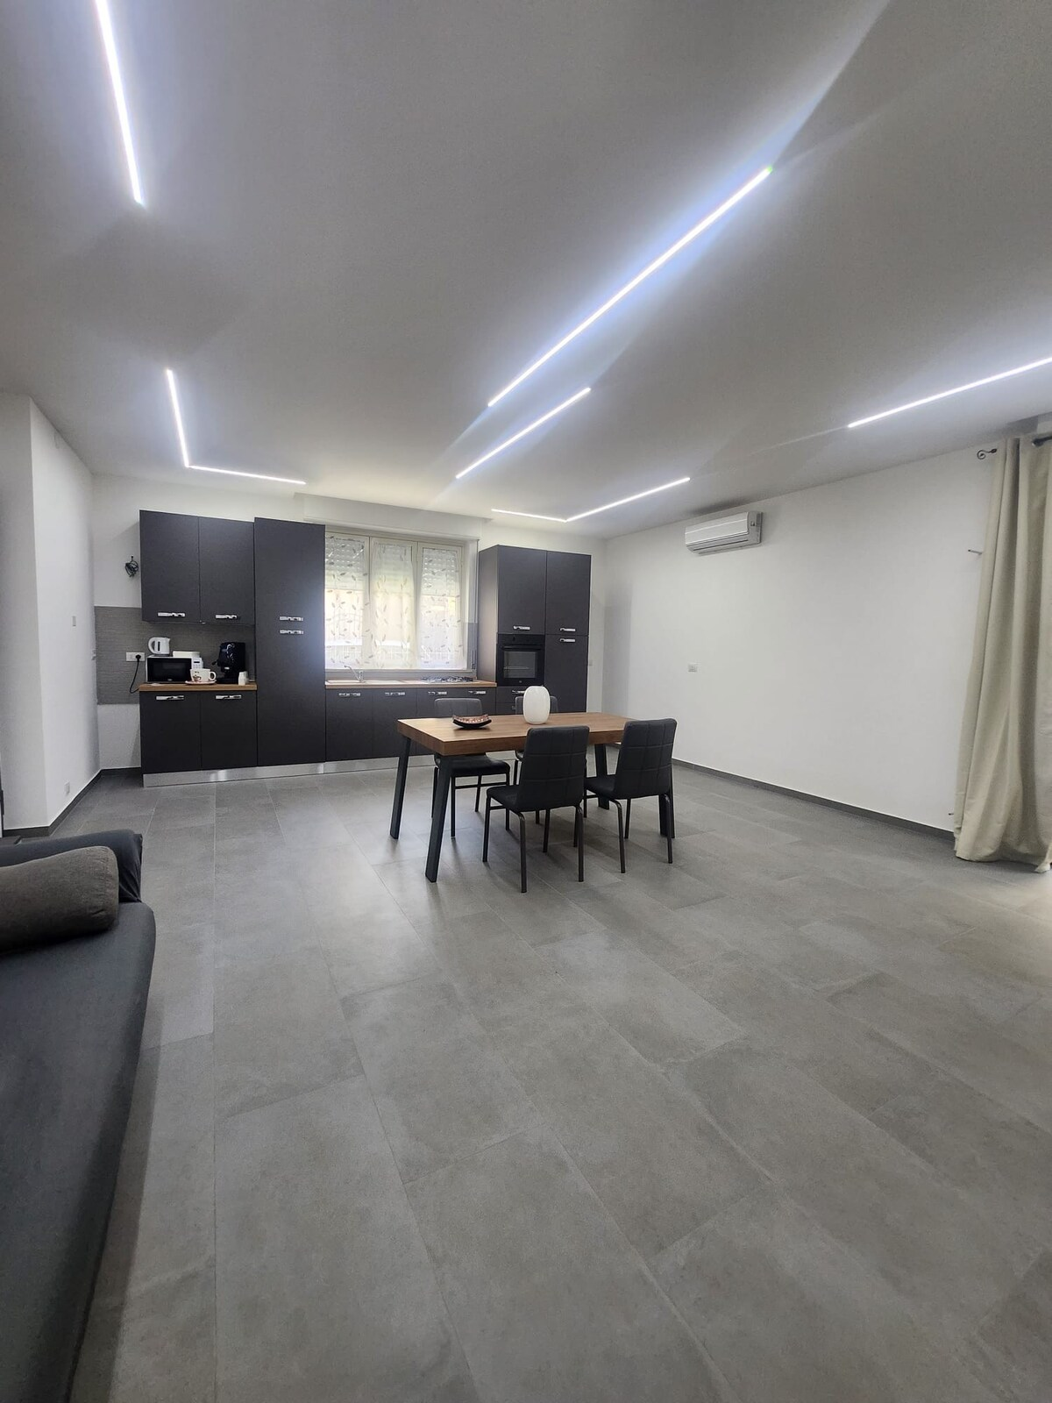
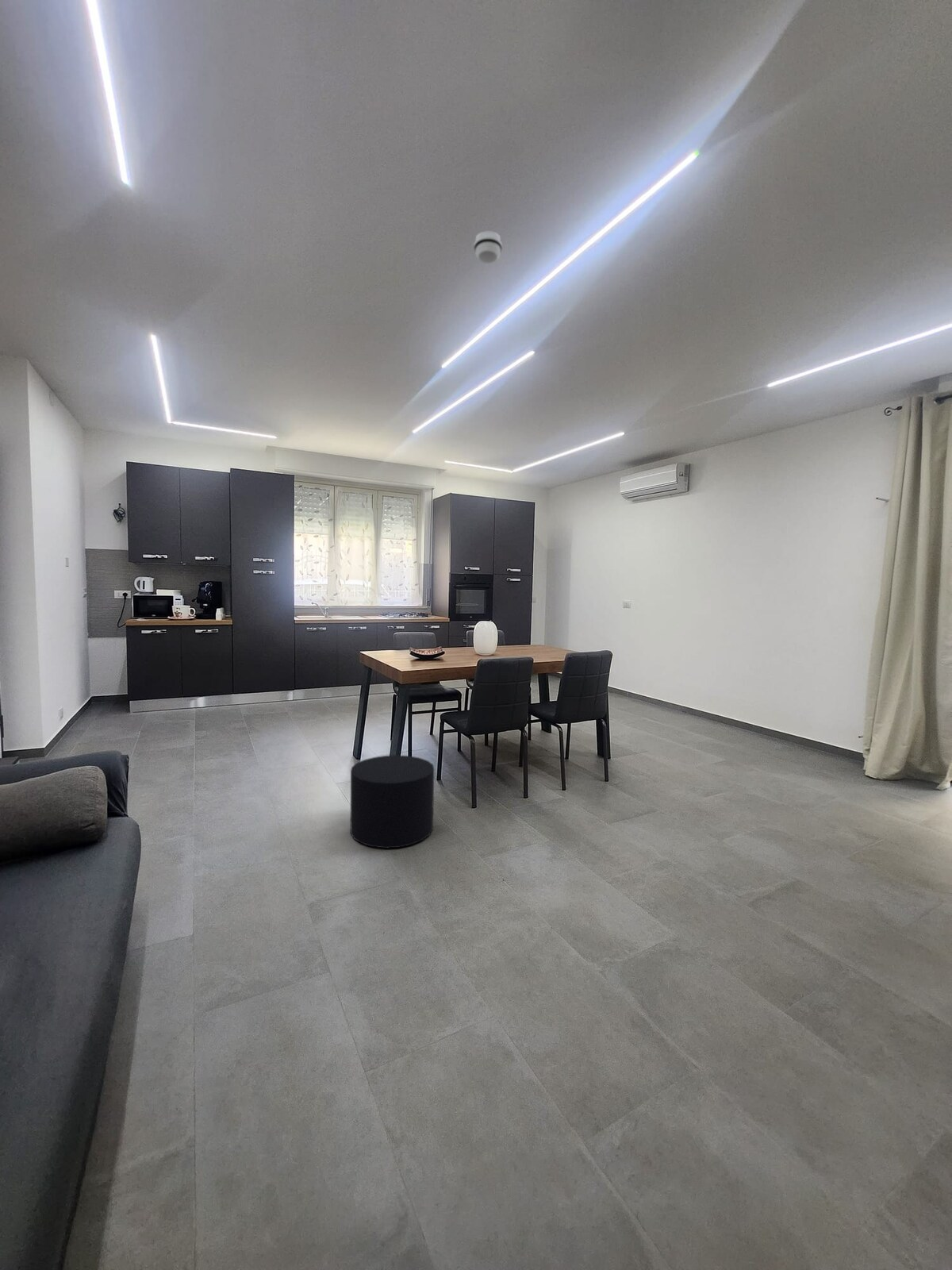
+ smoke detector (488, 248)
+ stool (392, 798)
